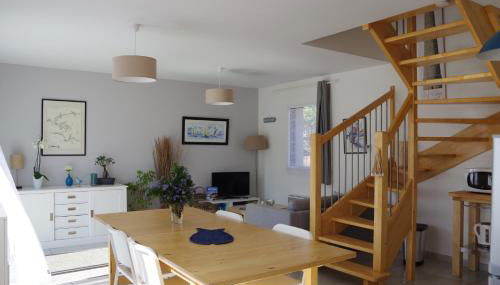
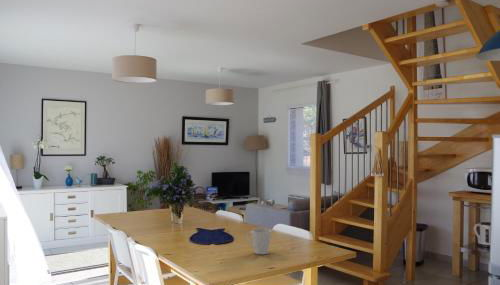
+ mug (258, 241)
